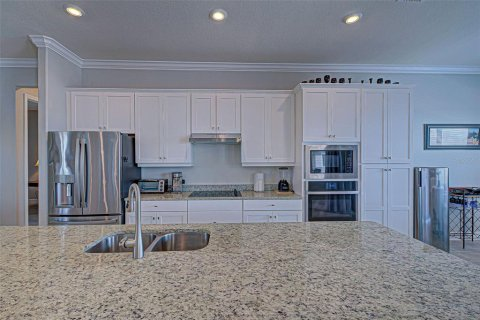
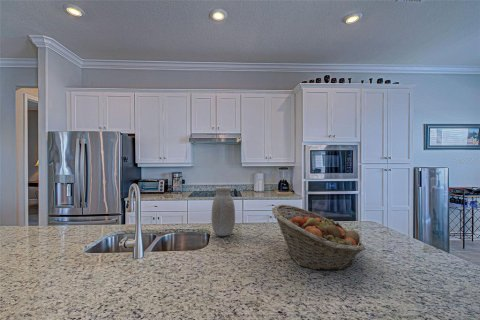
+ vase (222, 212)
+ fruit basket (314, 232)
